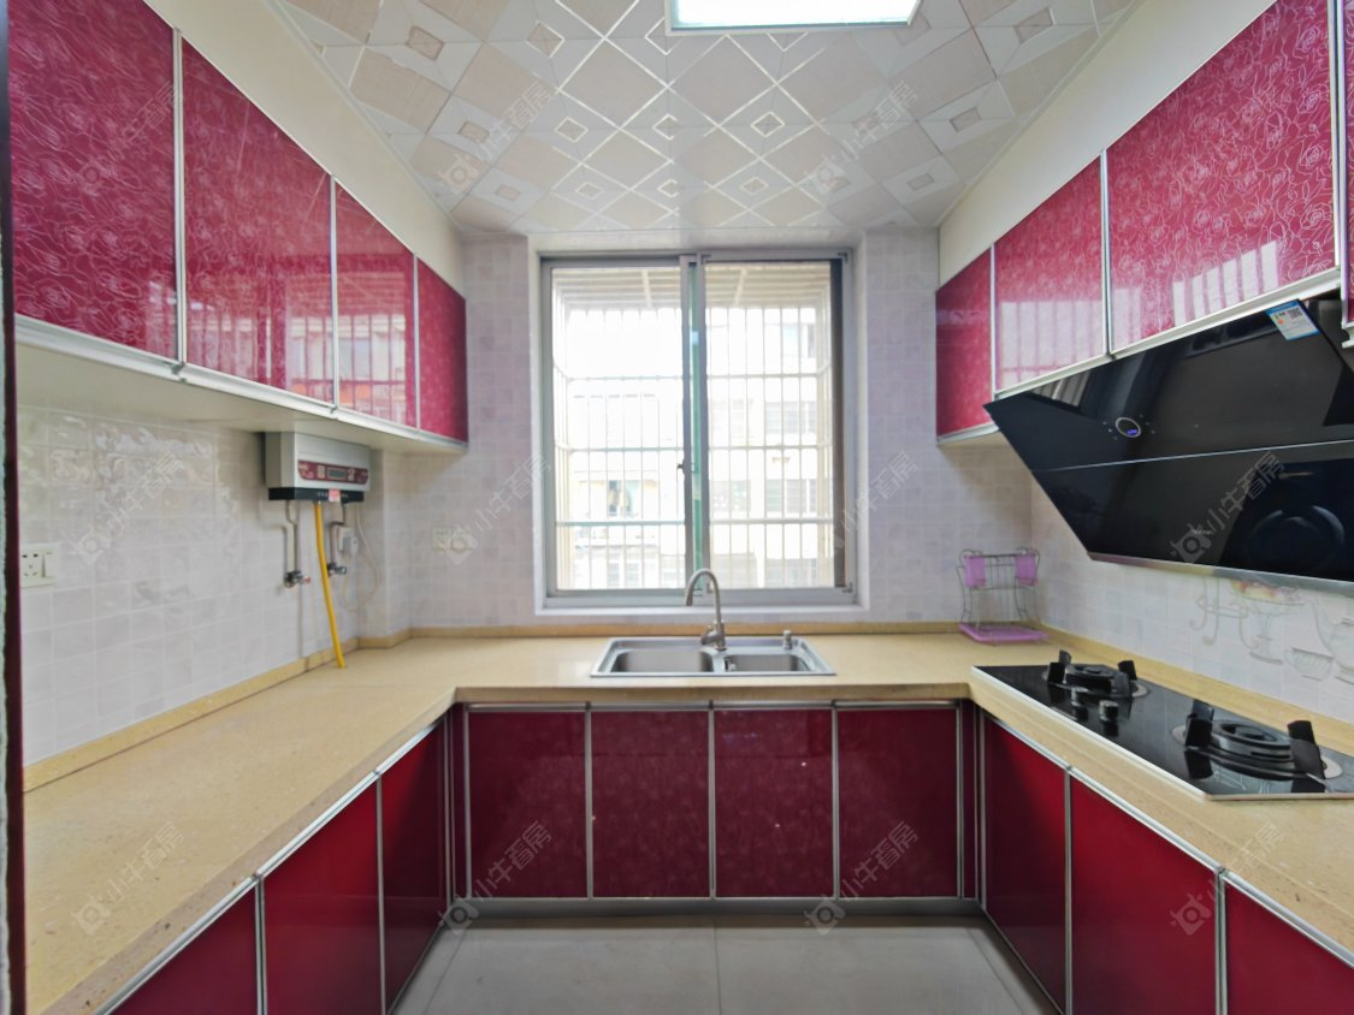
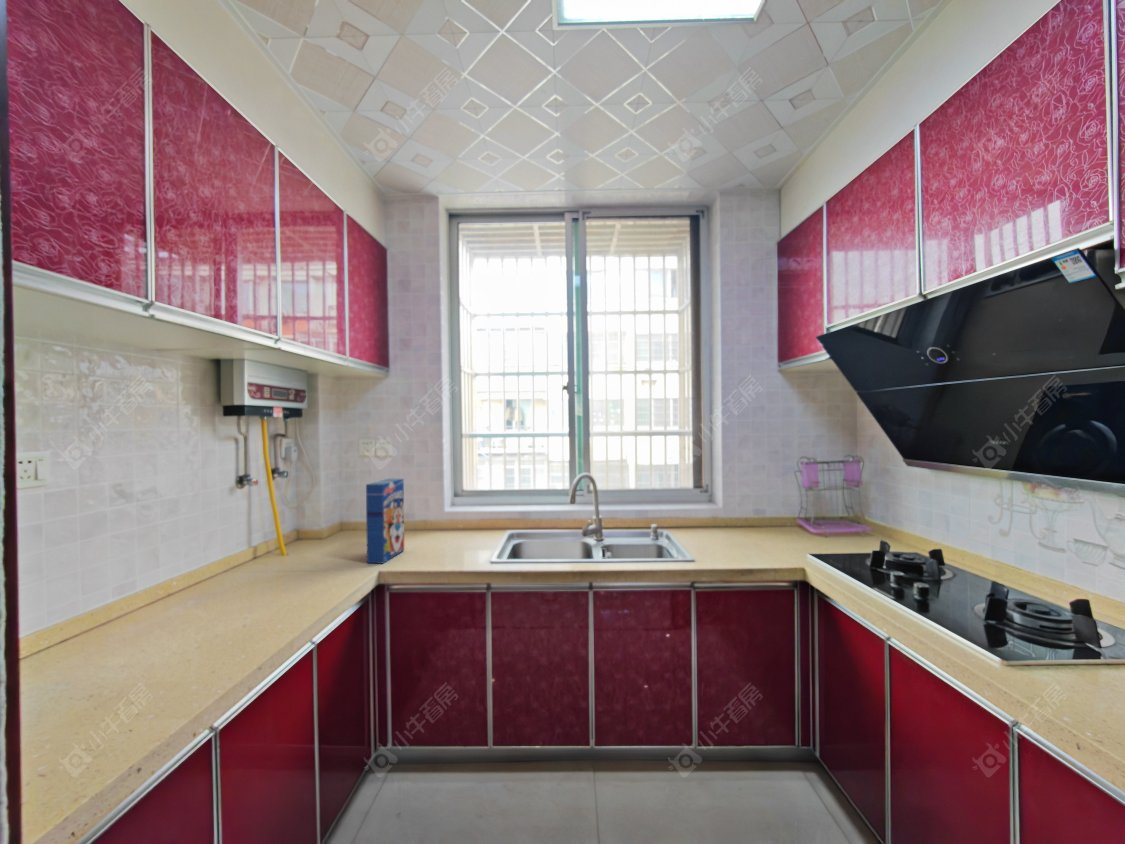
+ cereal box (386, 518)
